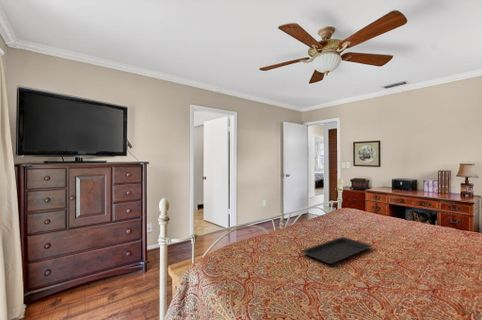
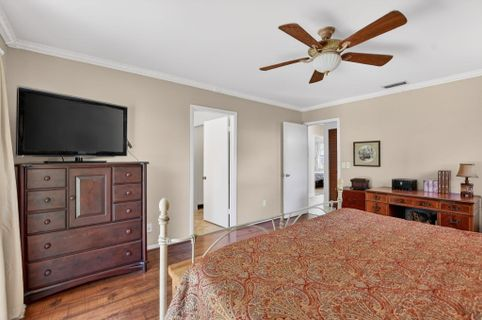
- serving tray (337, 250)
